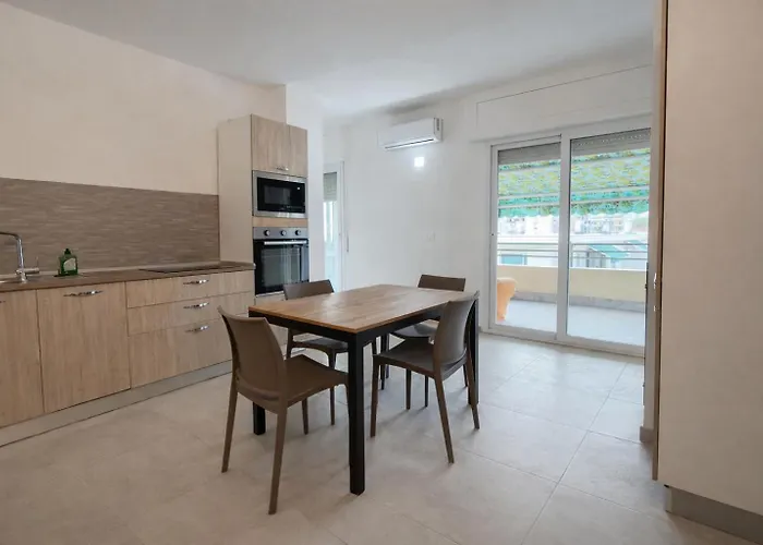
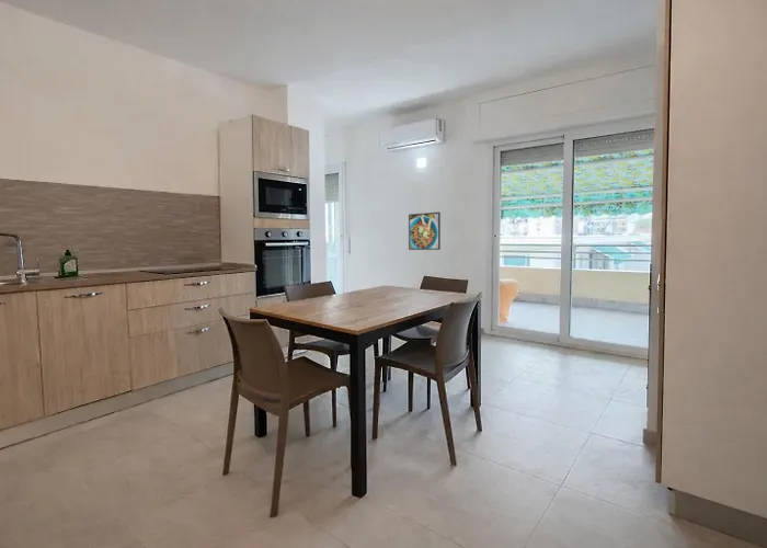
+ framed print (424, 231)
